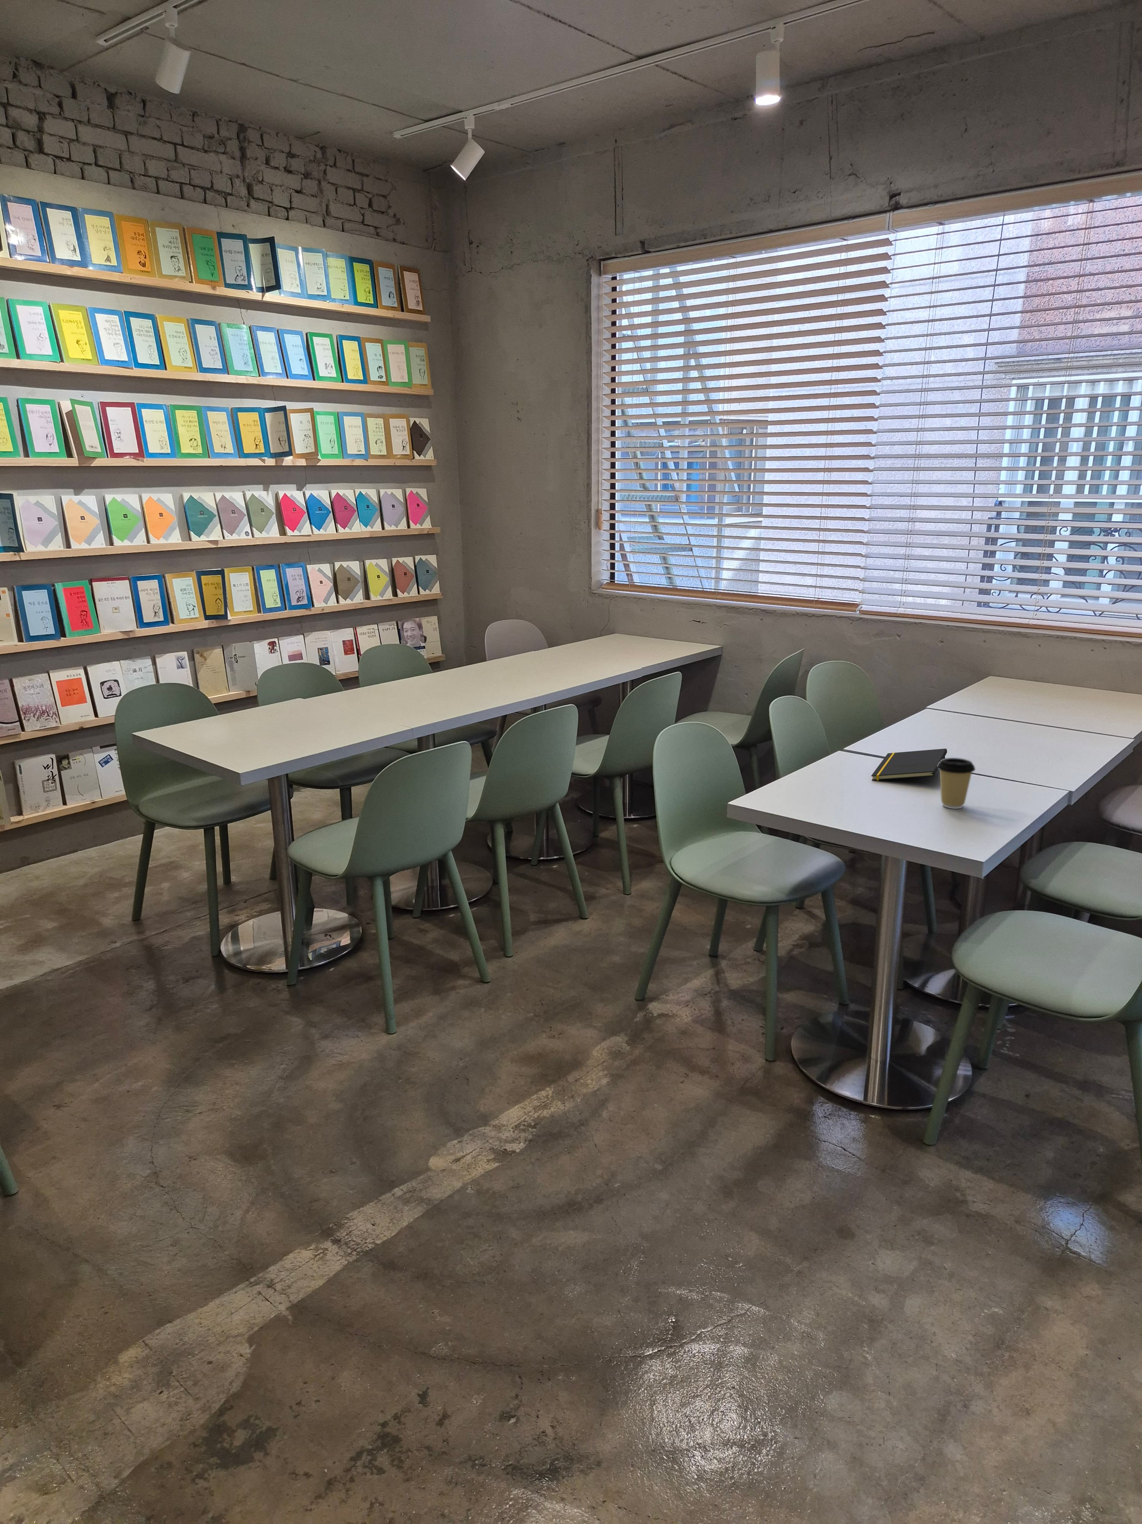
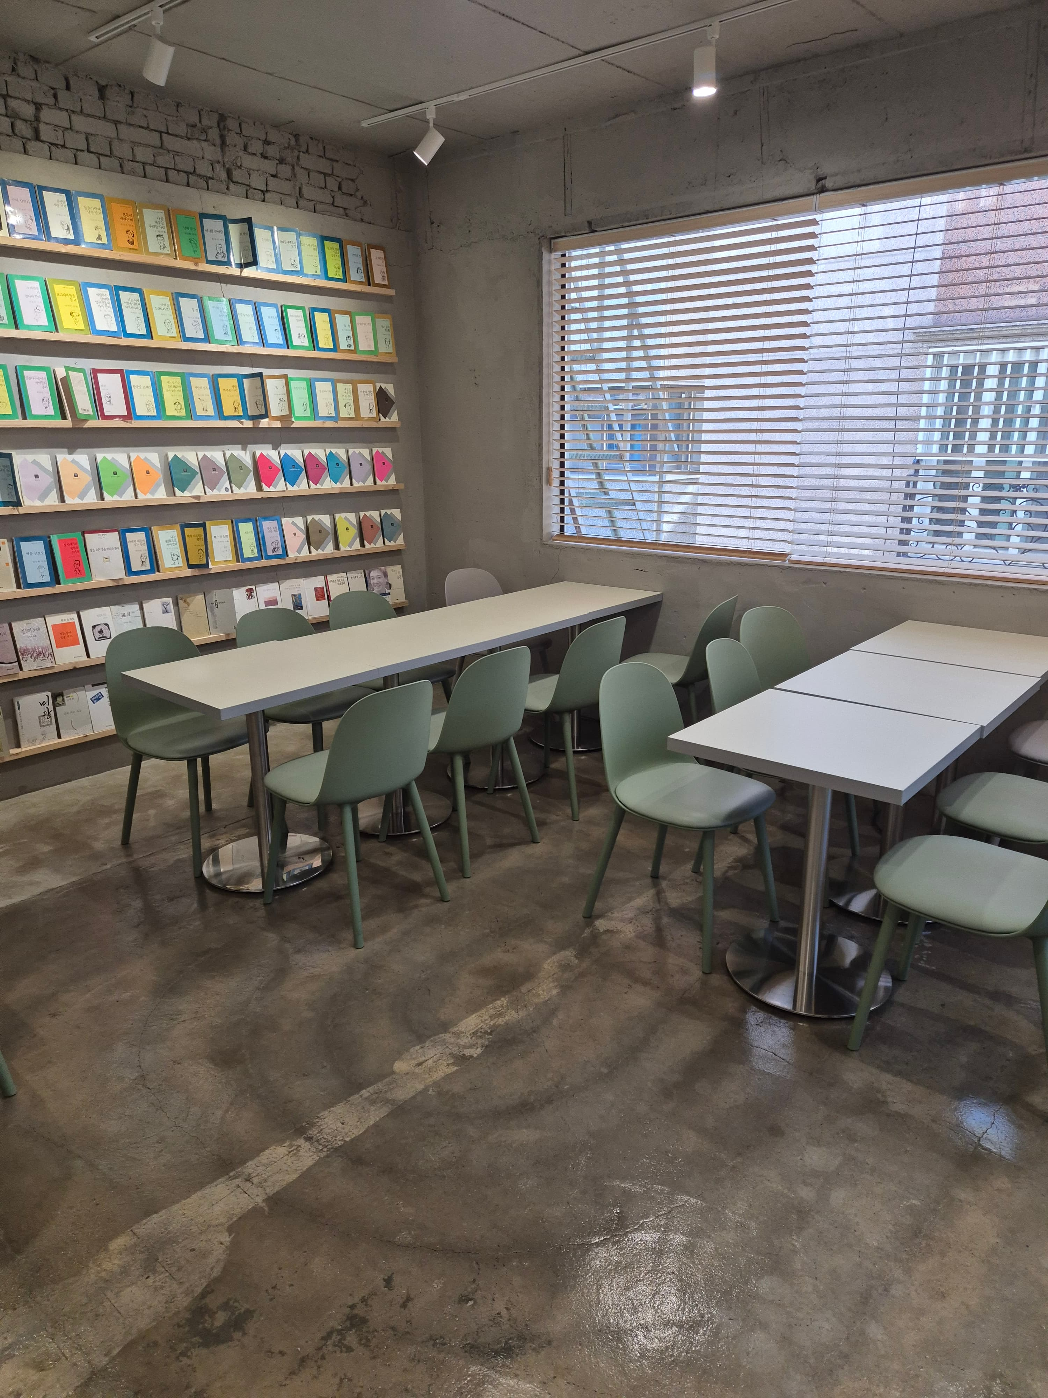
- coffee cup (955, 782)
- notepad (909, 764)
